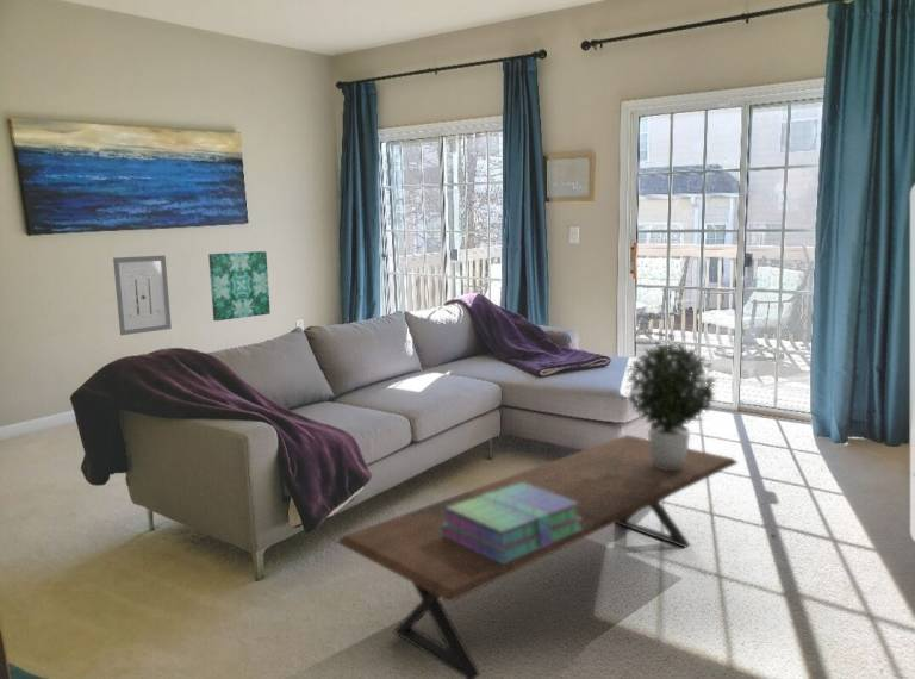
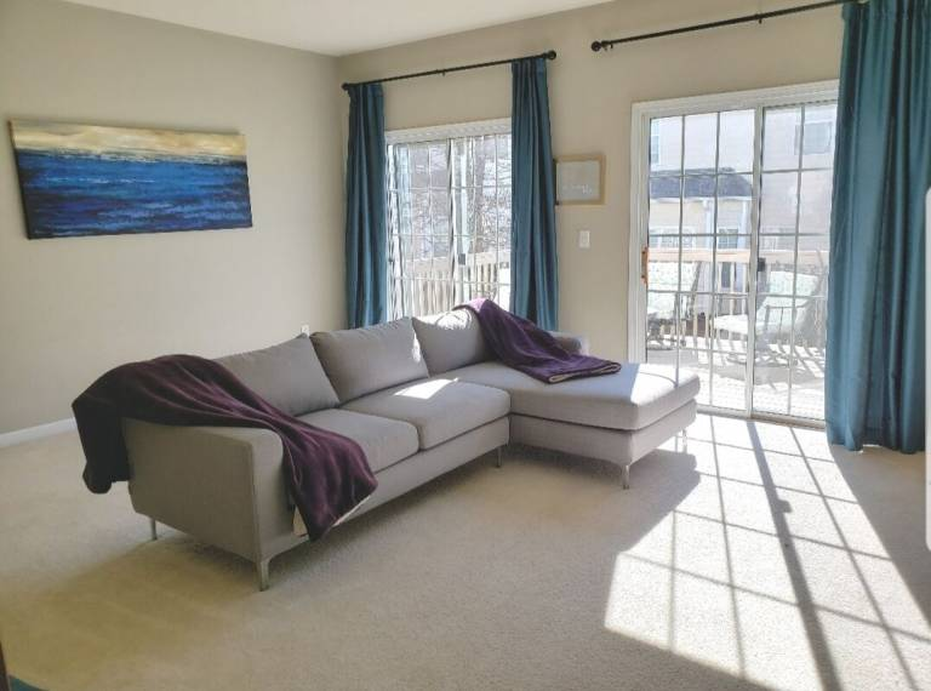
- coffee table (562, 538)
- wall art (239, 285)
- wall art (143, 294)
- stack of books (511, 517)
- potted plant (667, 404)
